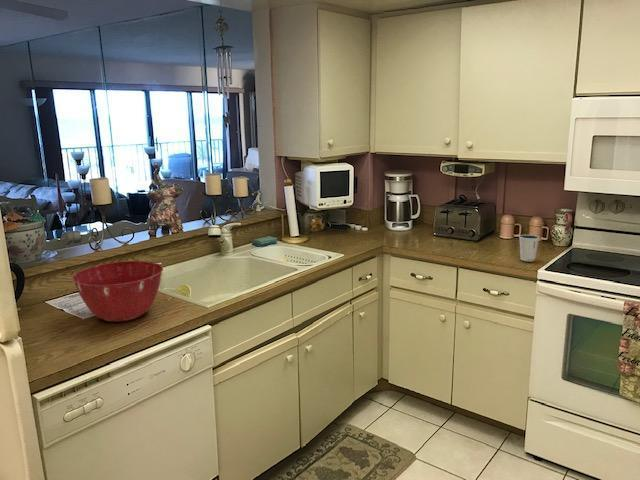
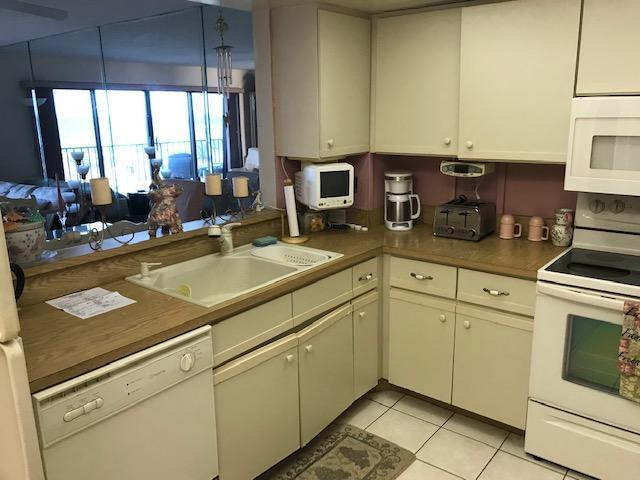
- dixie cup (528, 248)
- mixing bowl (121, 293)
